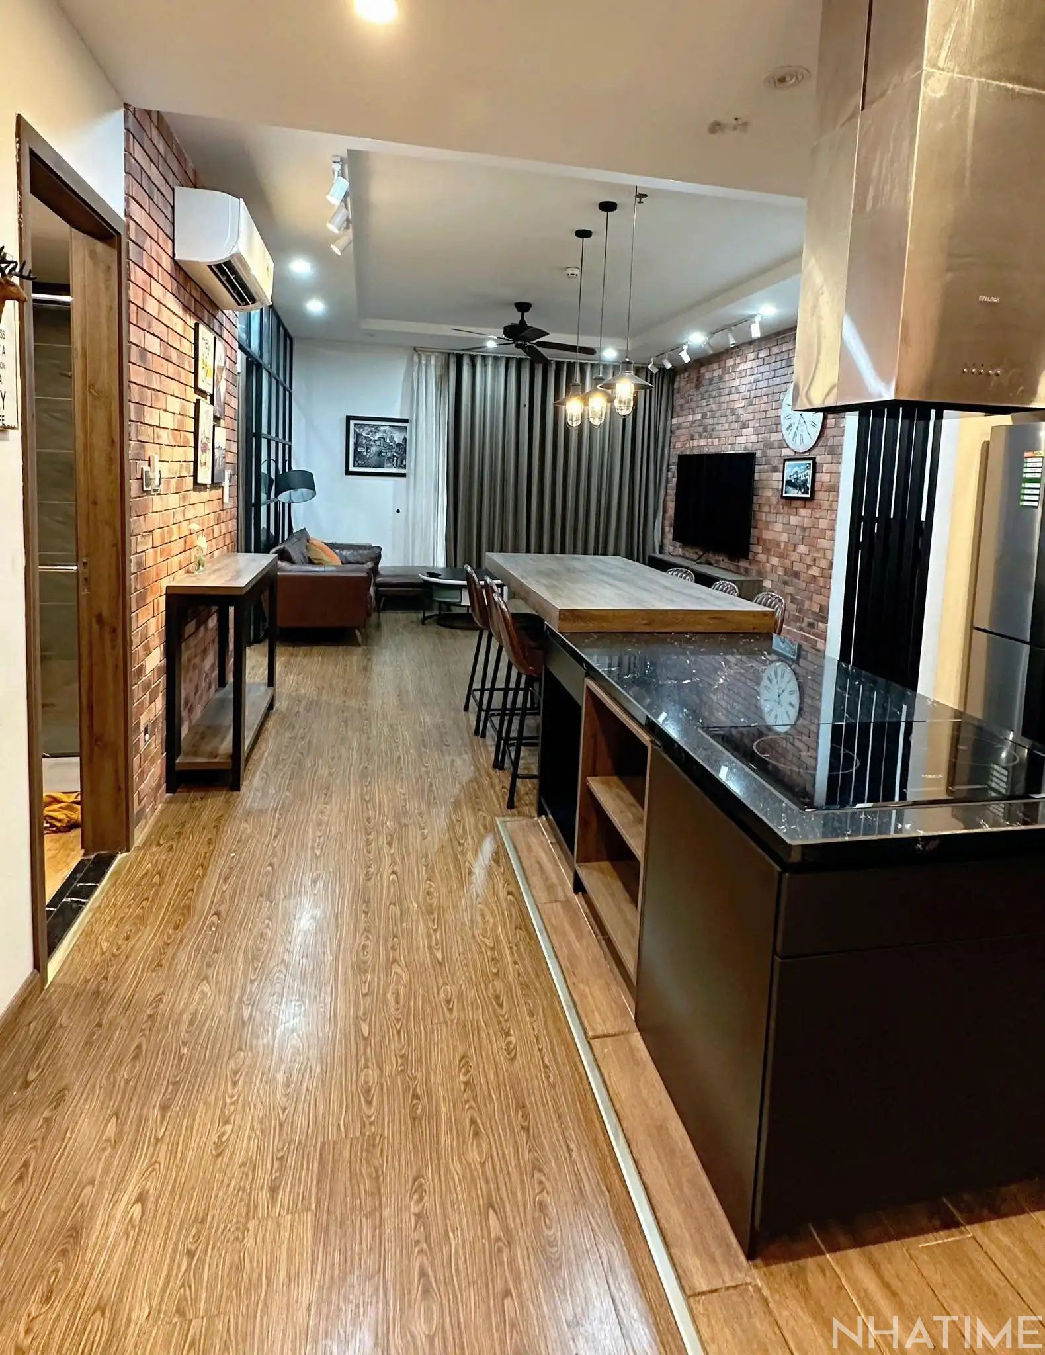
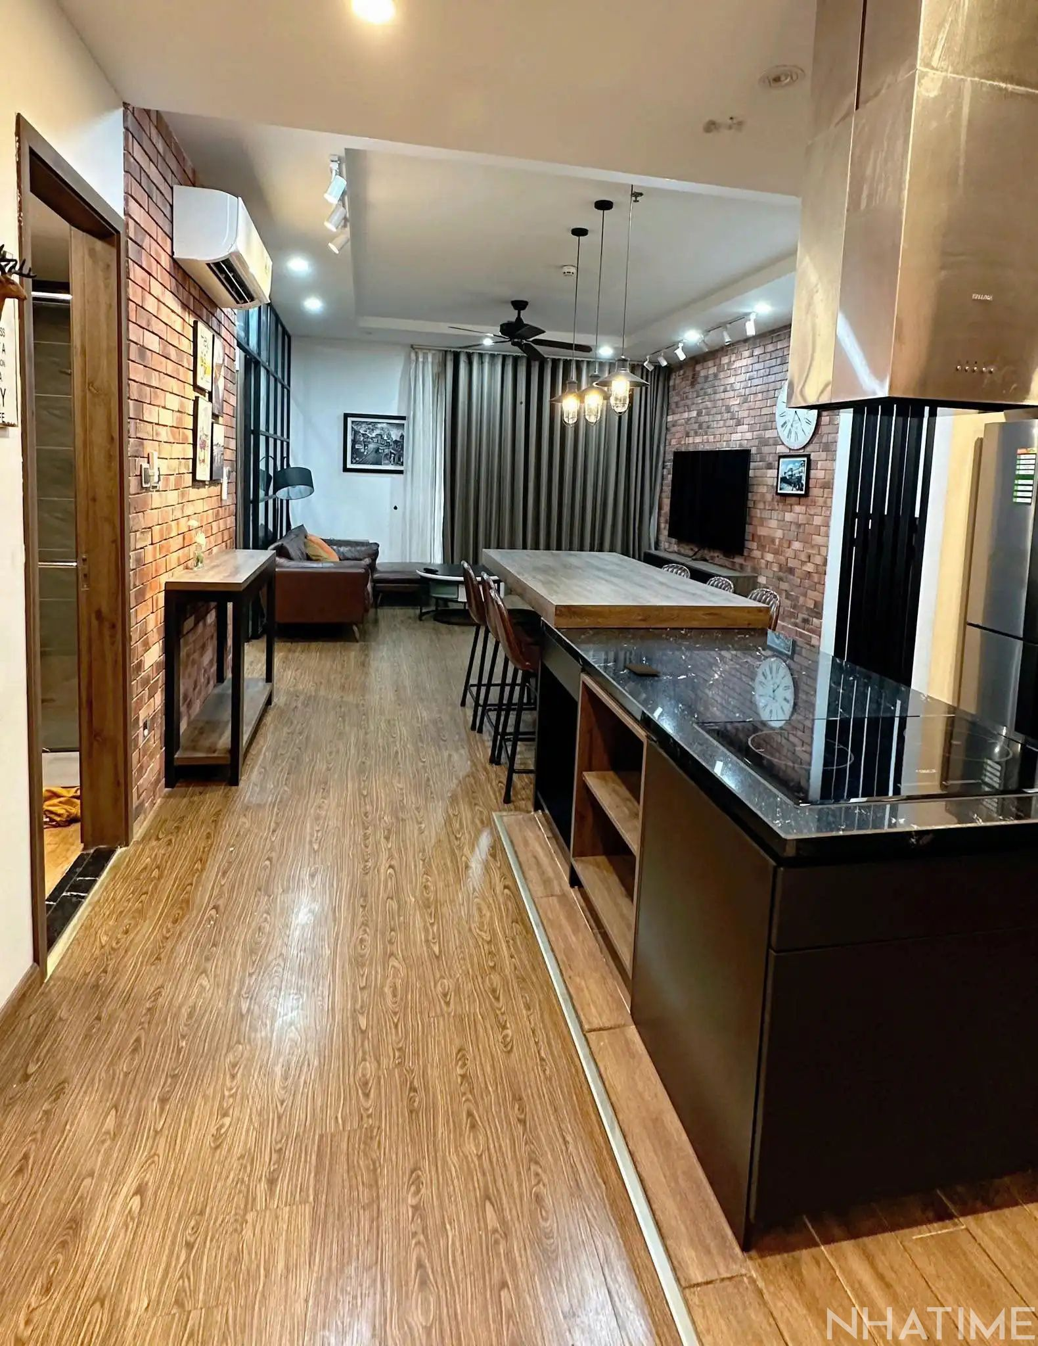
+ smartphone (642, 669)
